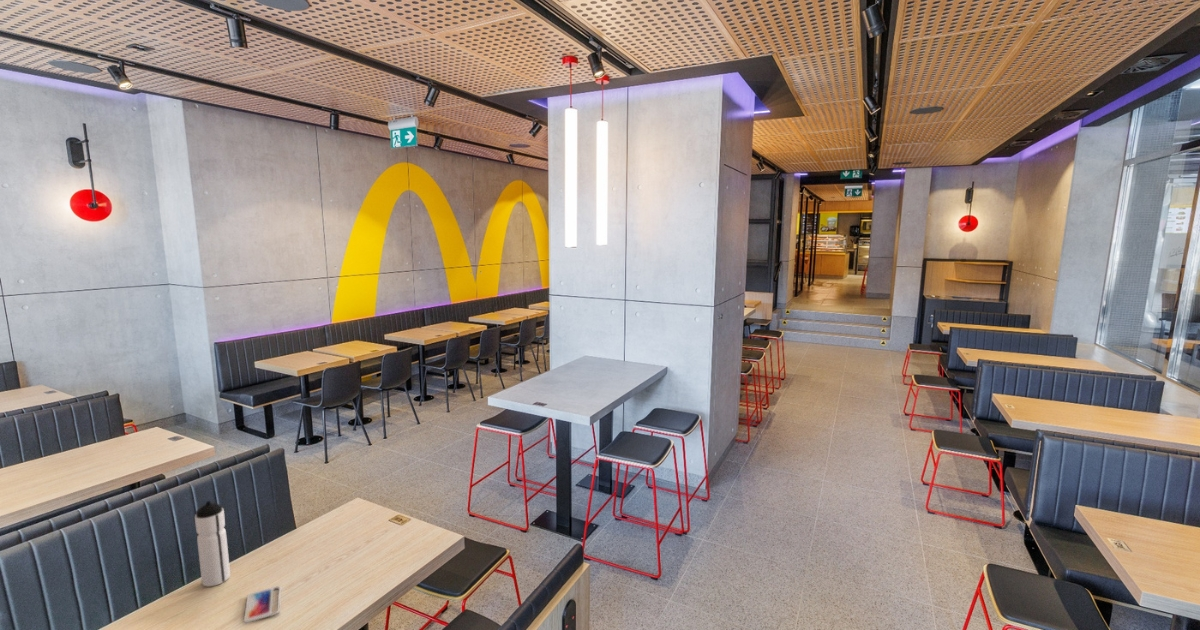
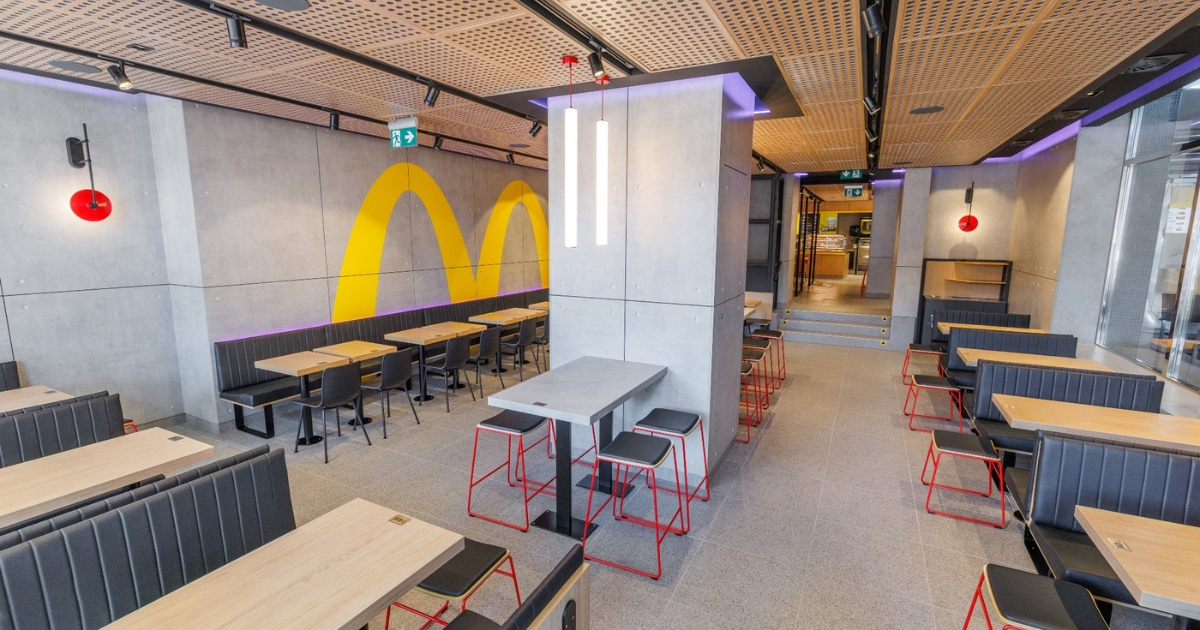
- water bottle (212, 541)
- smartphone (263, 603)
